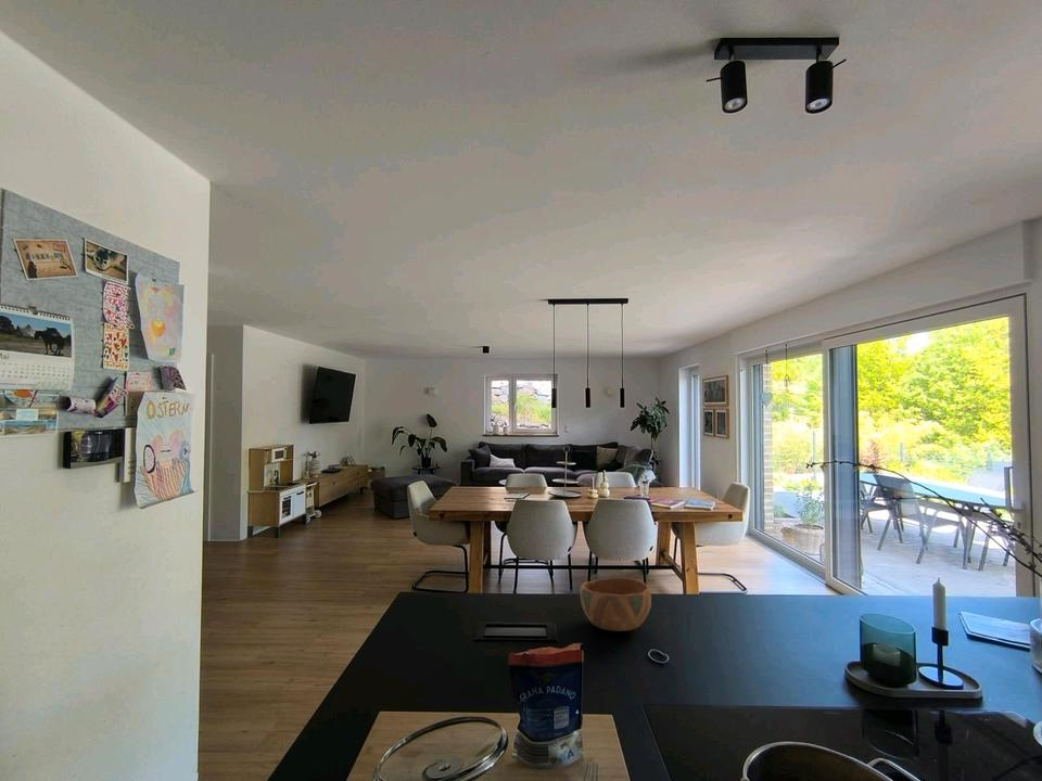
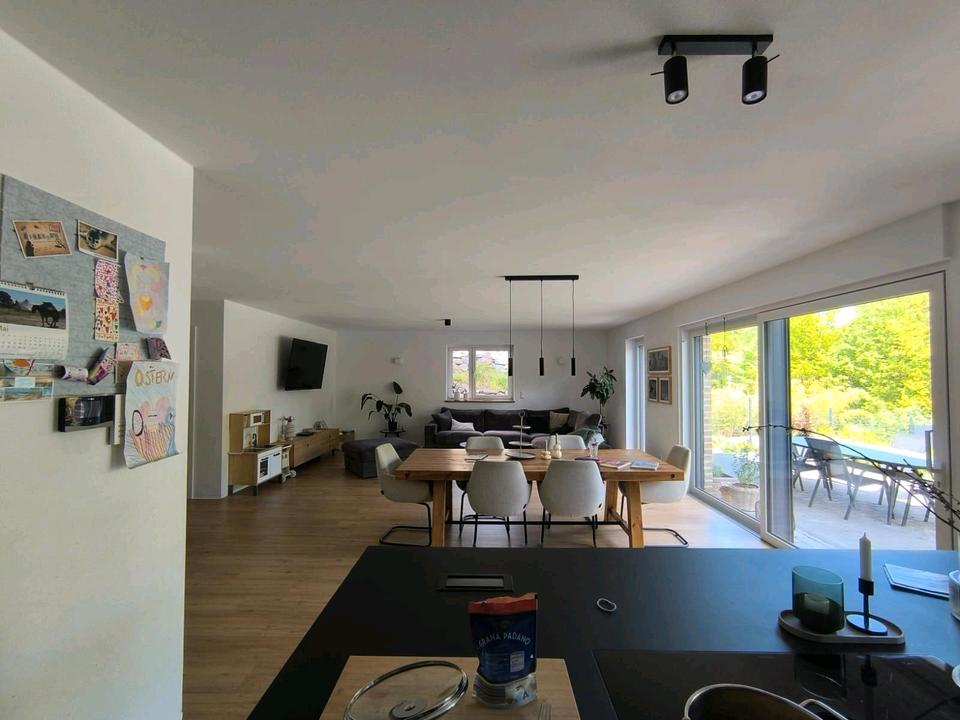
- bowl (614, 603)
